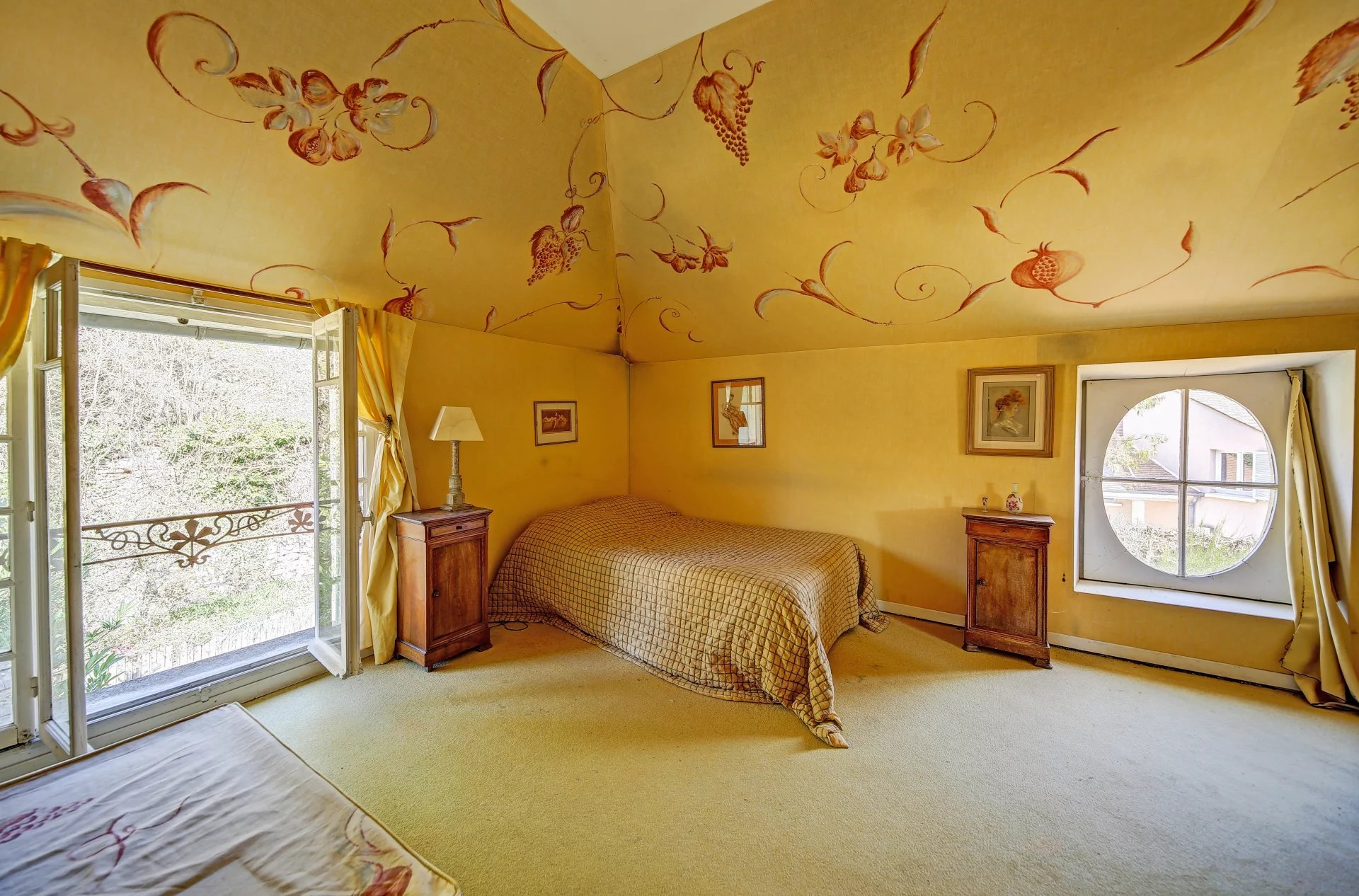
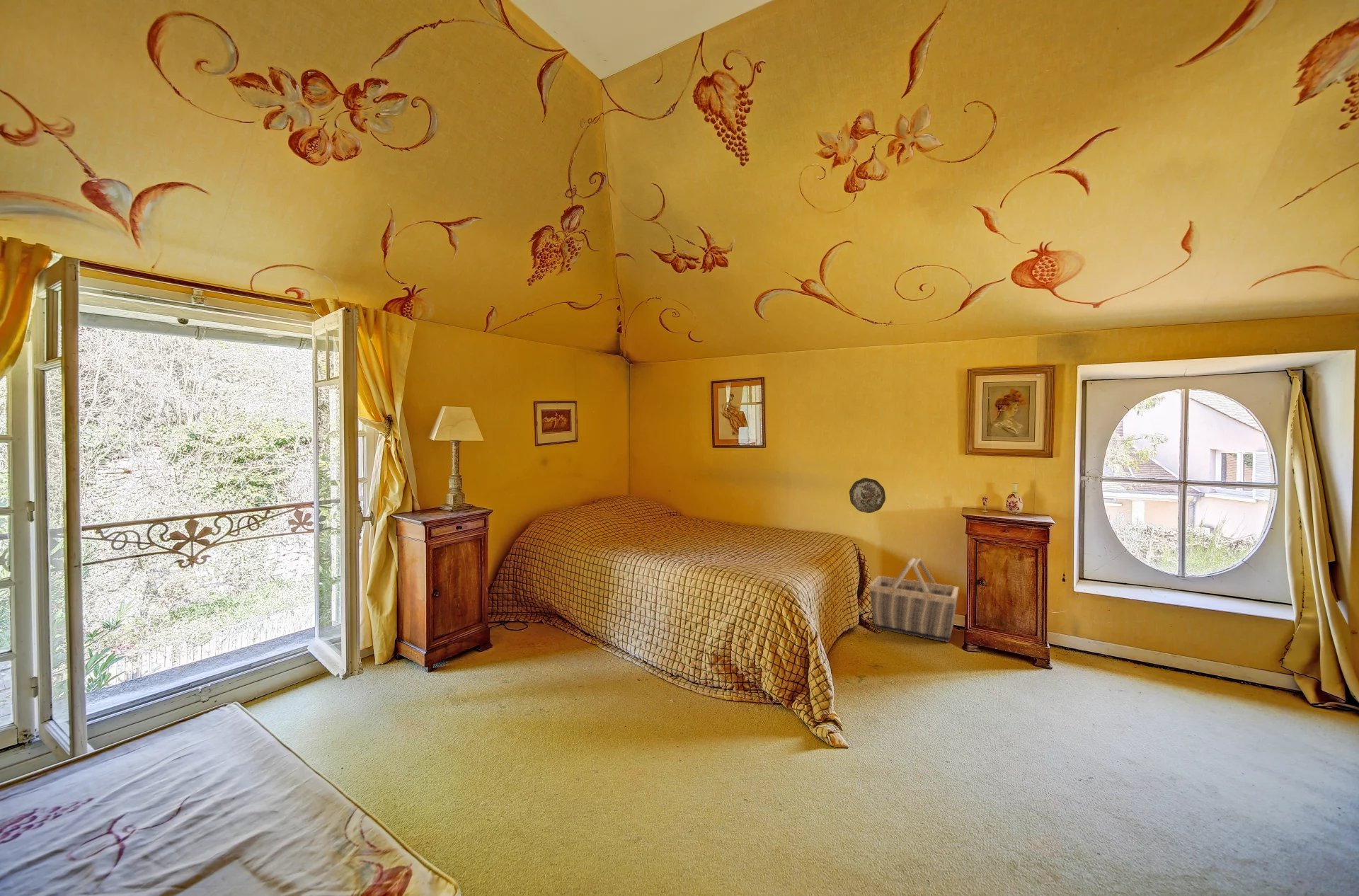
+ decorative plate (867, 495)
+ basket (913, 595)
